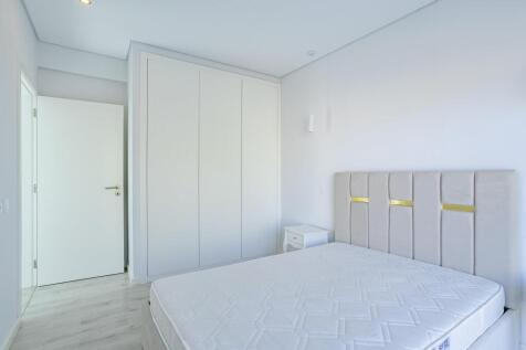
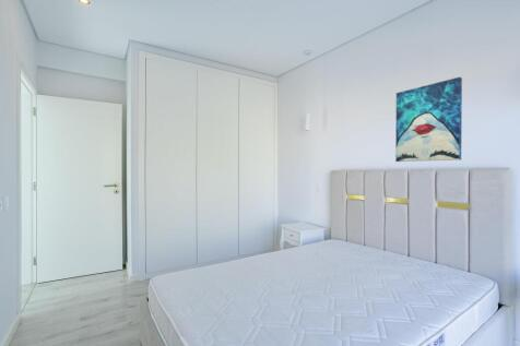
+ wall art (425, 123)
